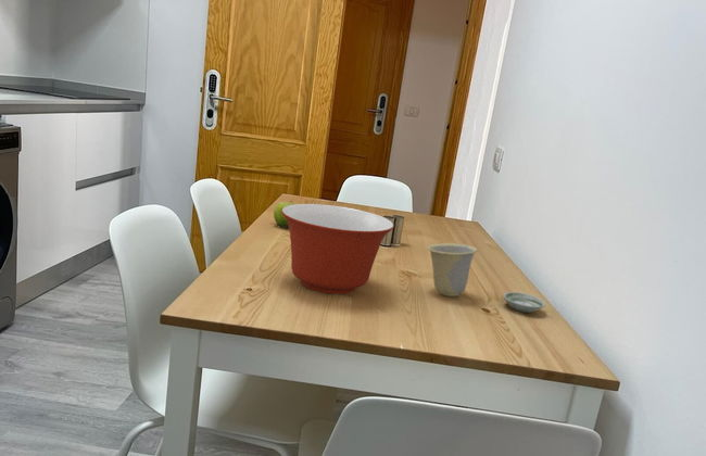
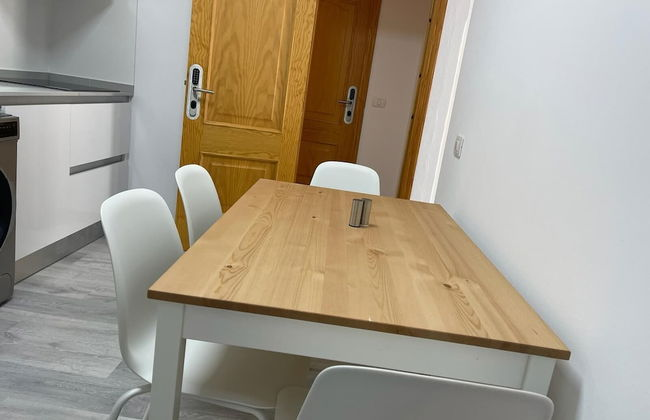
- cup (447, 268)
- mixing bowl (332, 251)
- fruit (285, 217)
- saucer (522, 303)
